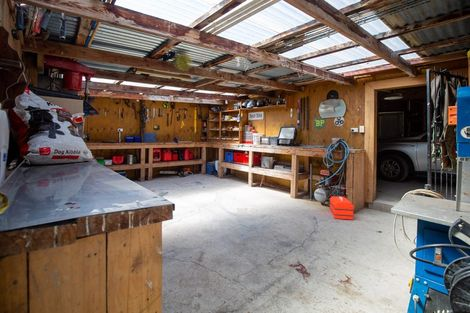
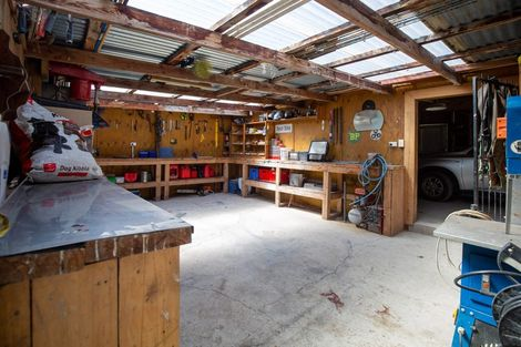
- toolbox (340, 206)
